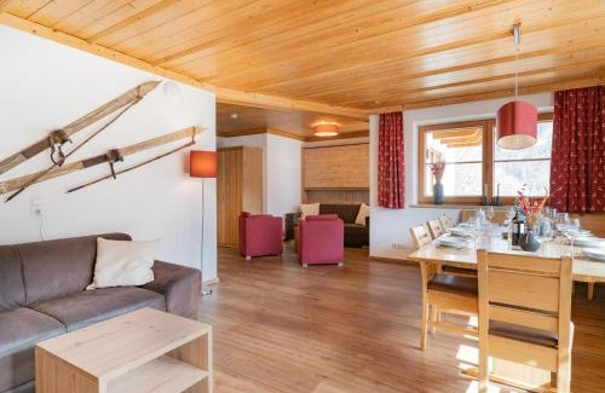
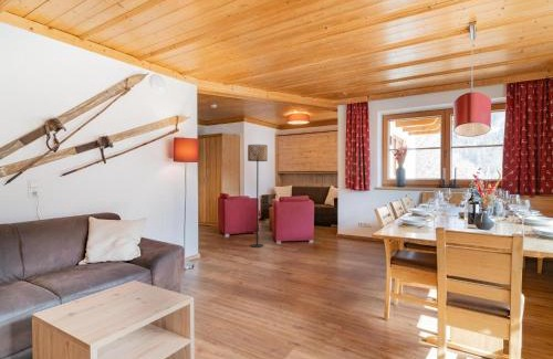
+ floor lamp (257, 196)
